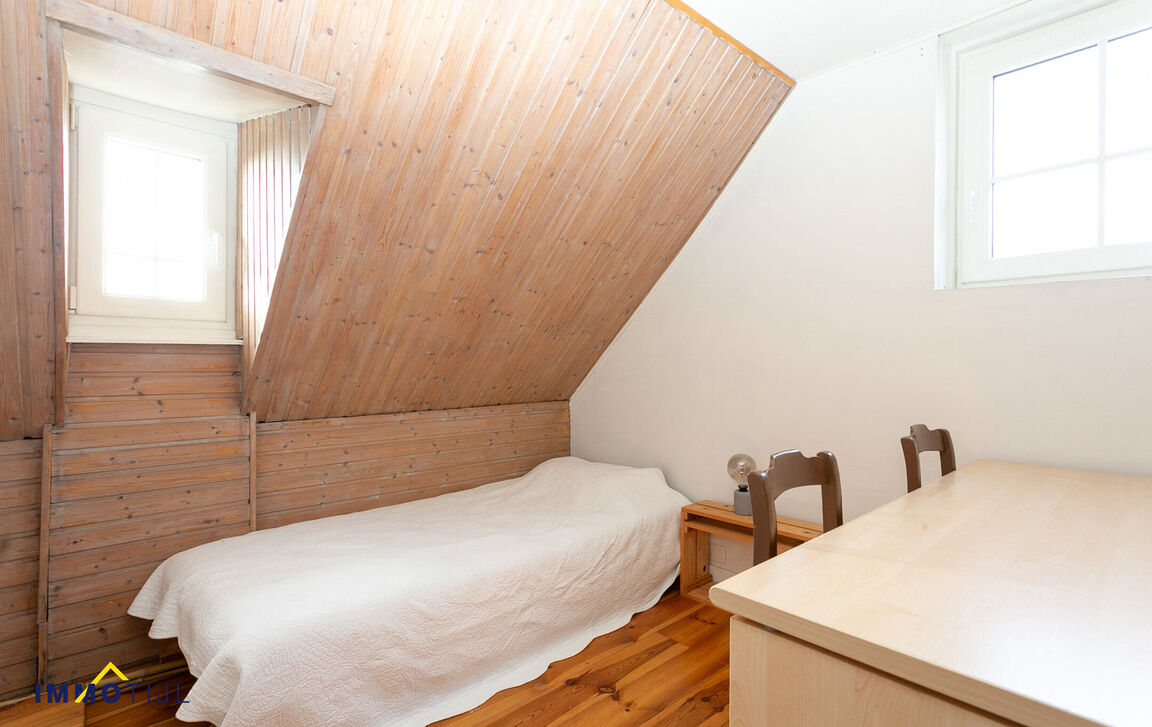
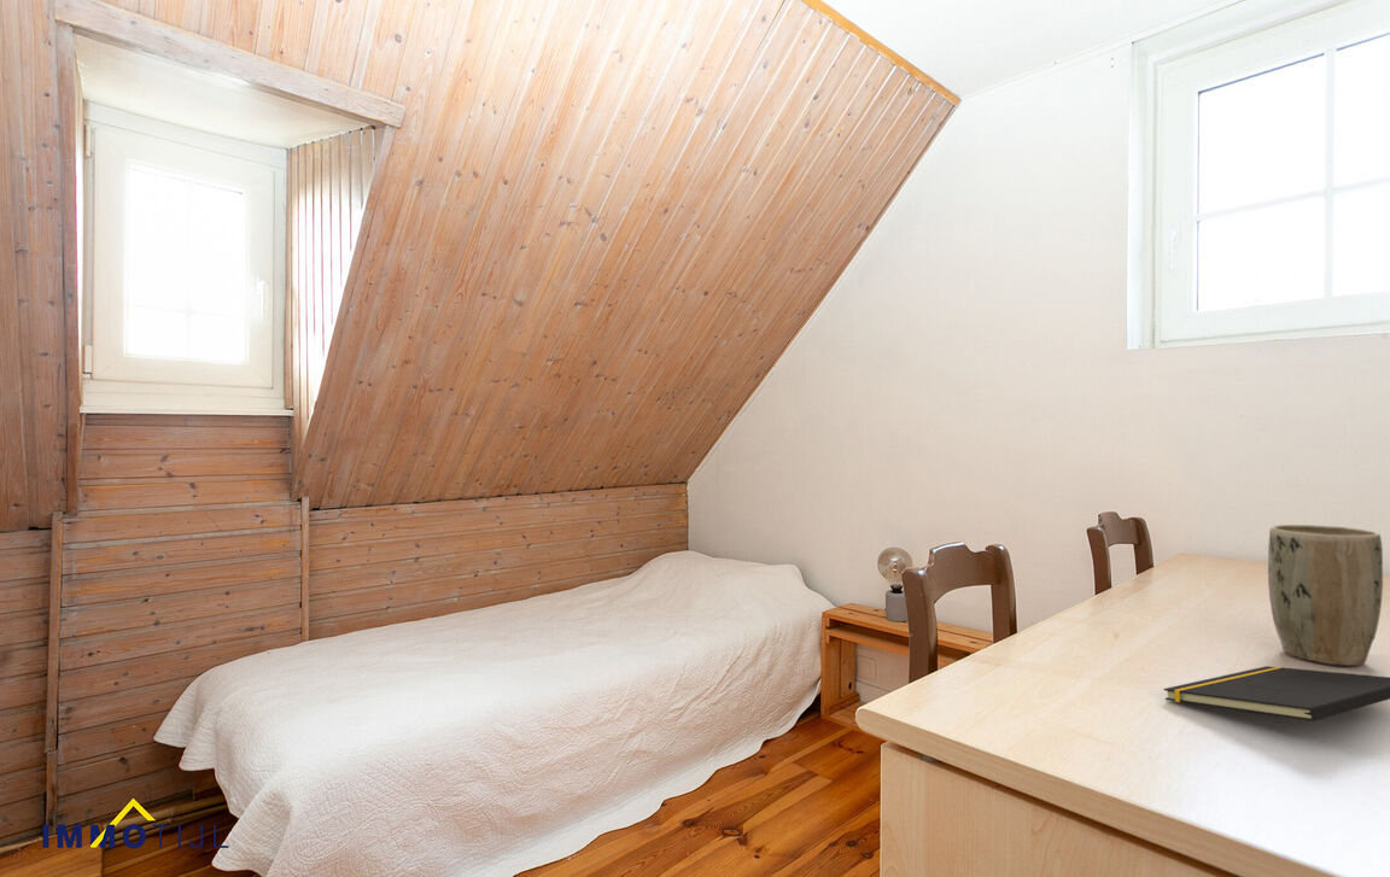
+ plant pot (1322, 592)
+ notepad (1286, 690)
